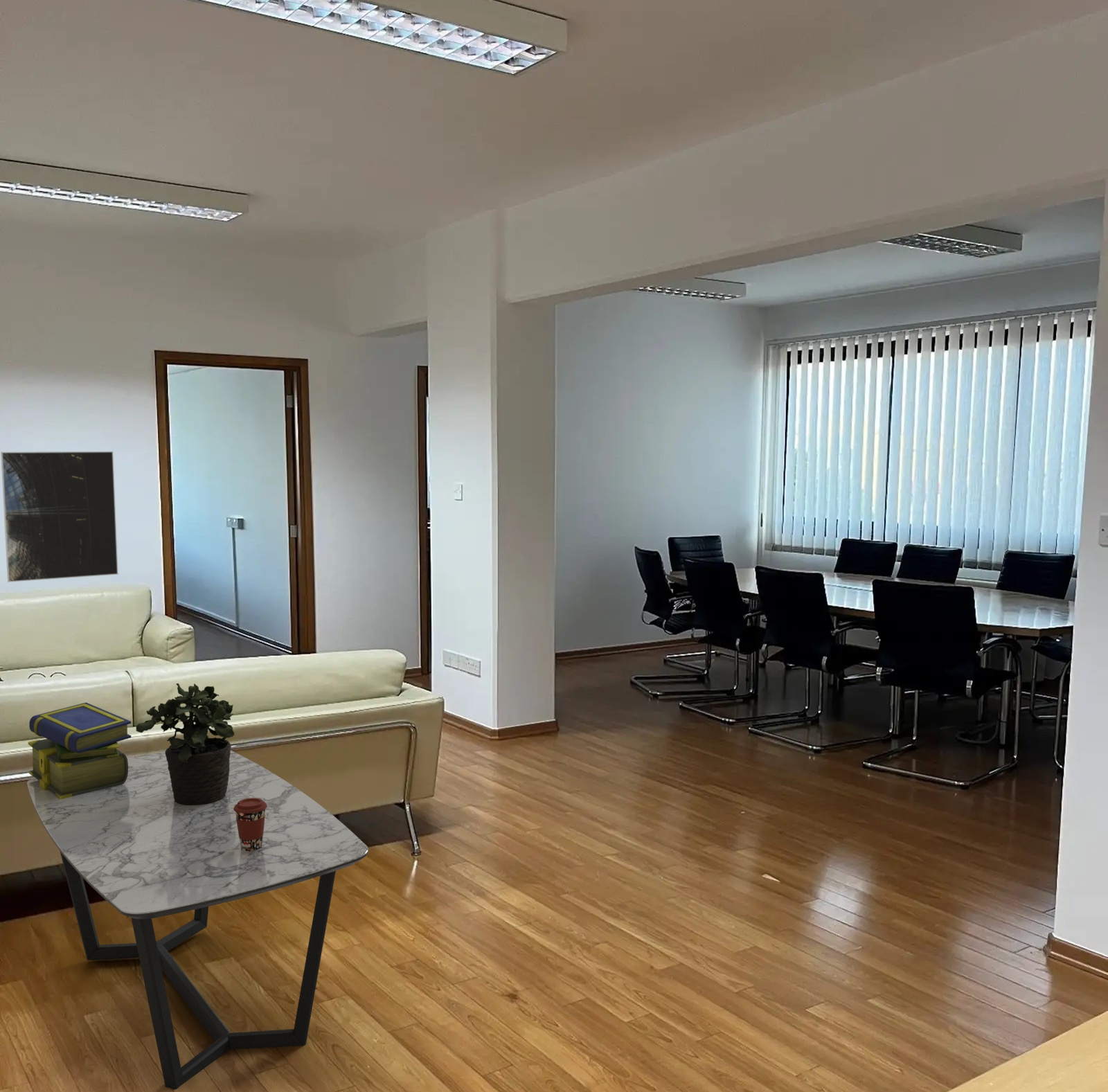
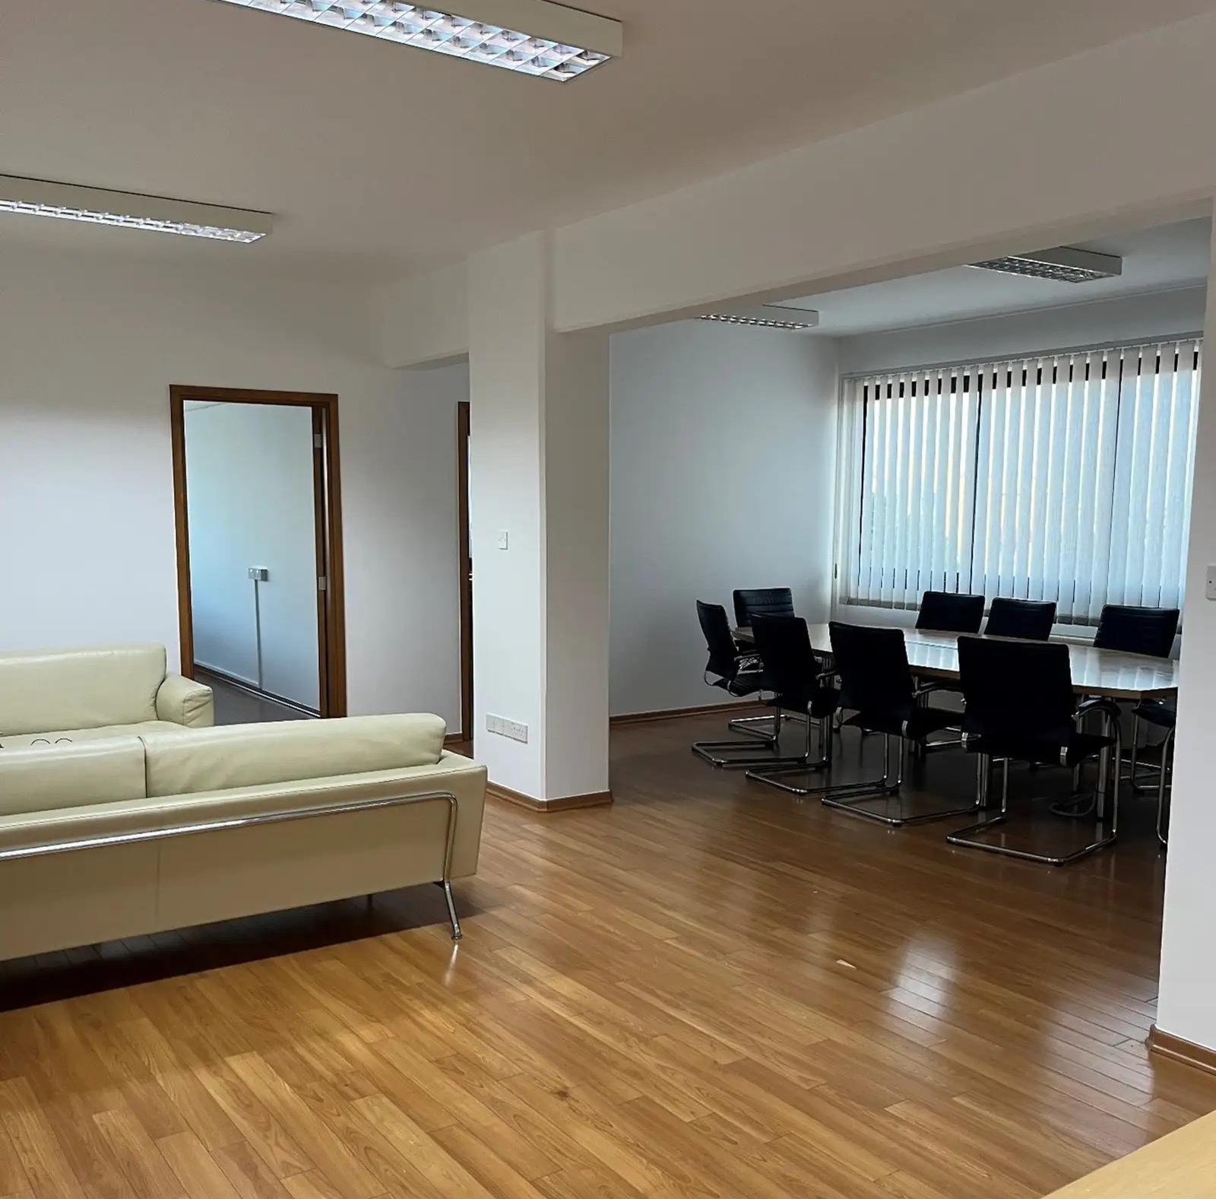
- coffee cup (251, 823)
- coffee table (186, 906)
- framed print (61, 515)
- potted plant (192, 739)
- stack of books (81, 746)
